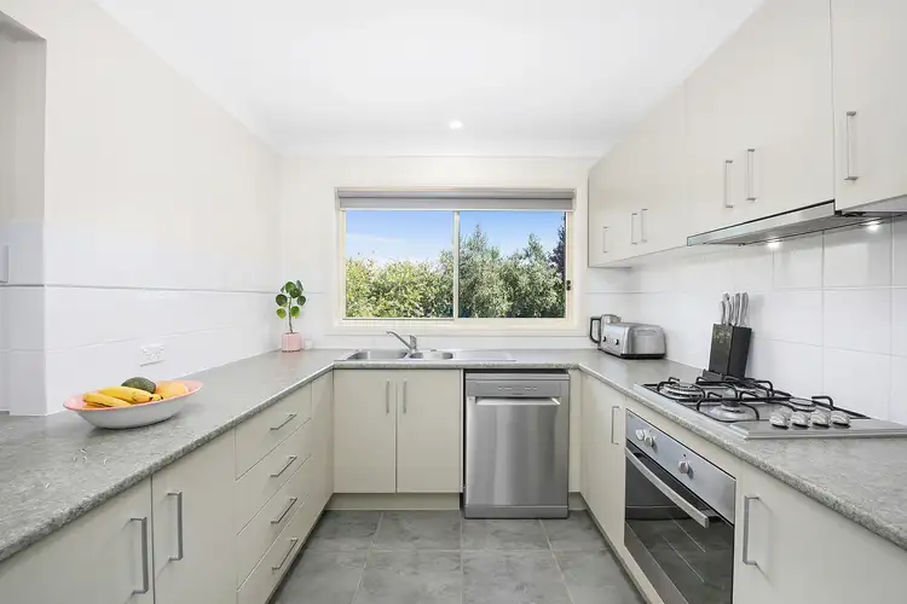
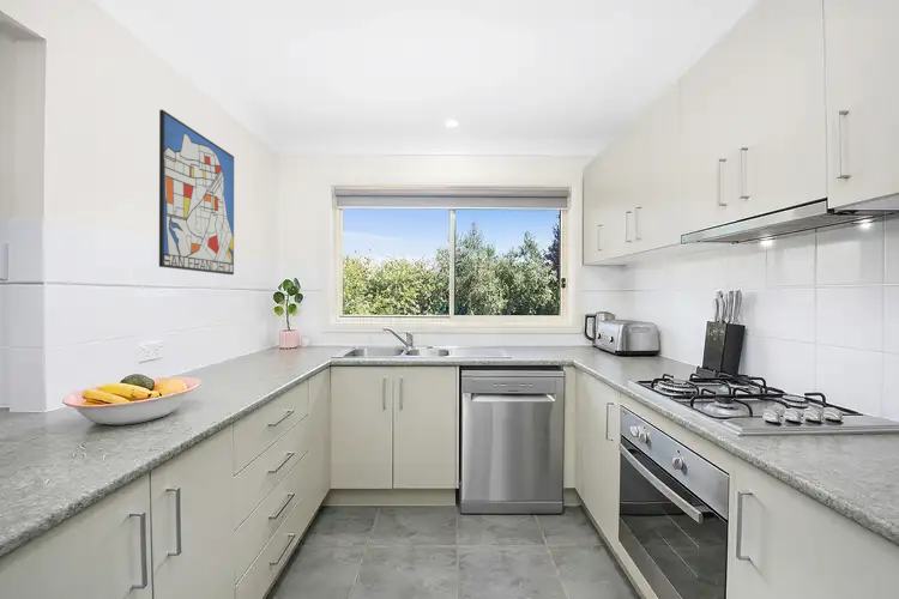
+ wall art (201, 204)
